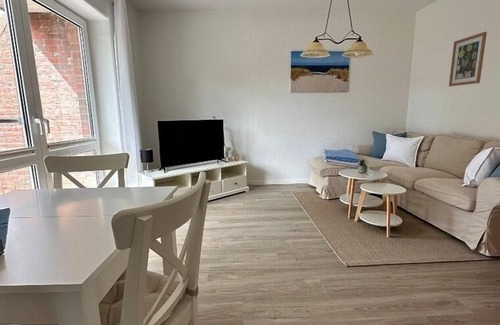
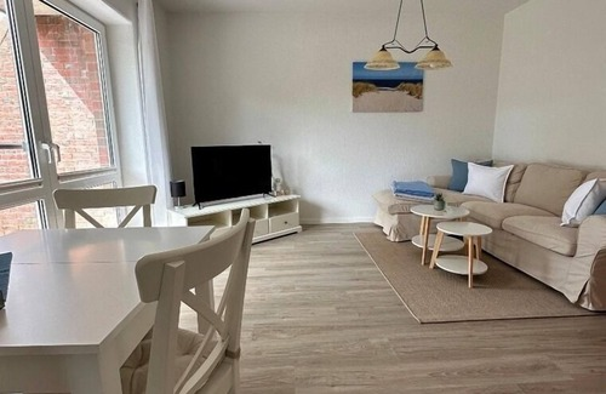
- wall art (466, 61)
